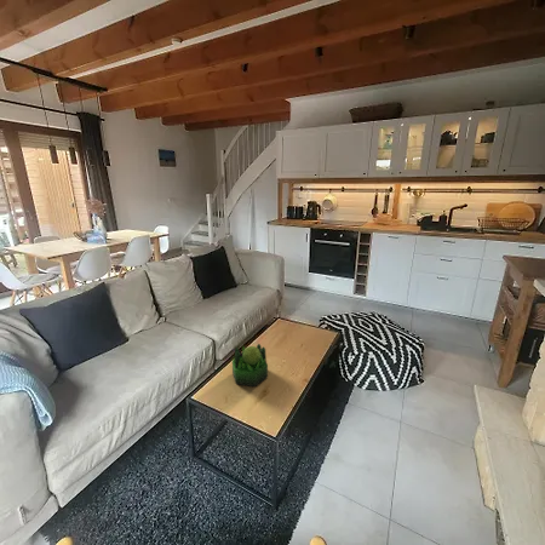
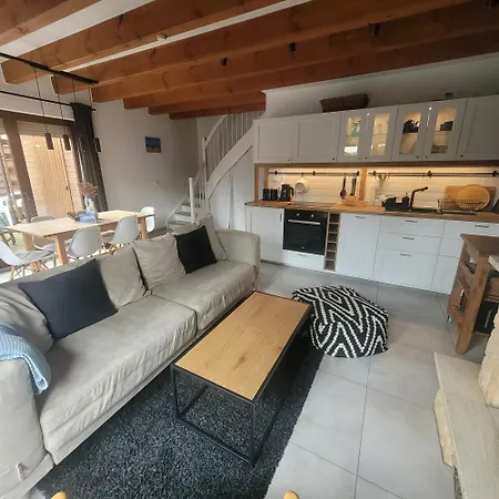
- plant (249, 358)
